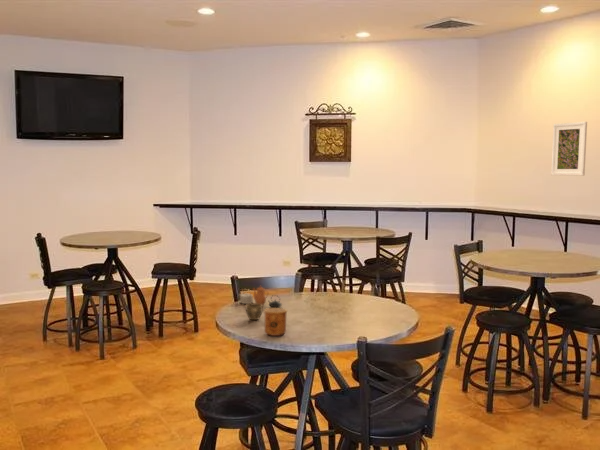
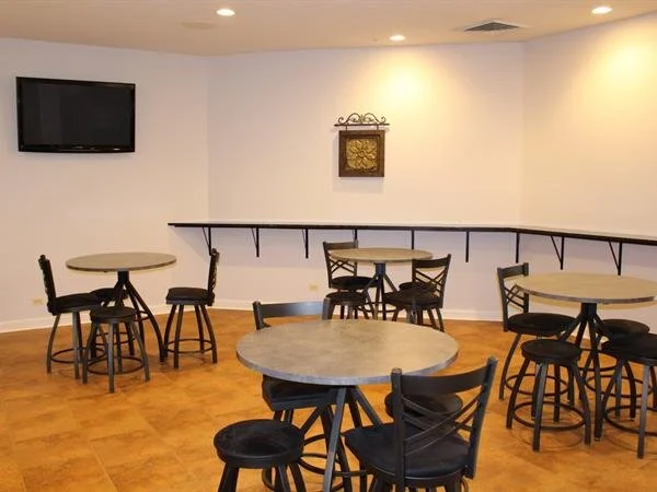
- teapot (259, 295)
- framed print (568, 149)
- cup (275, 321)
- cup (253, 312)
